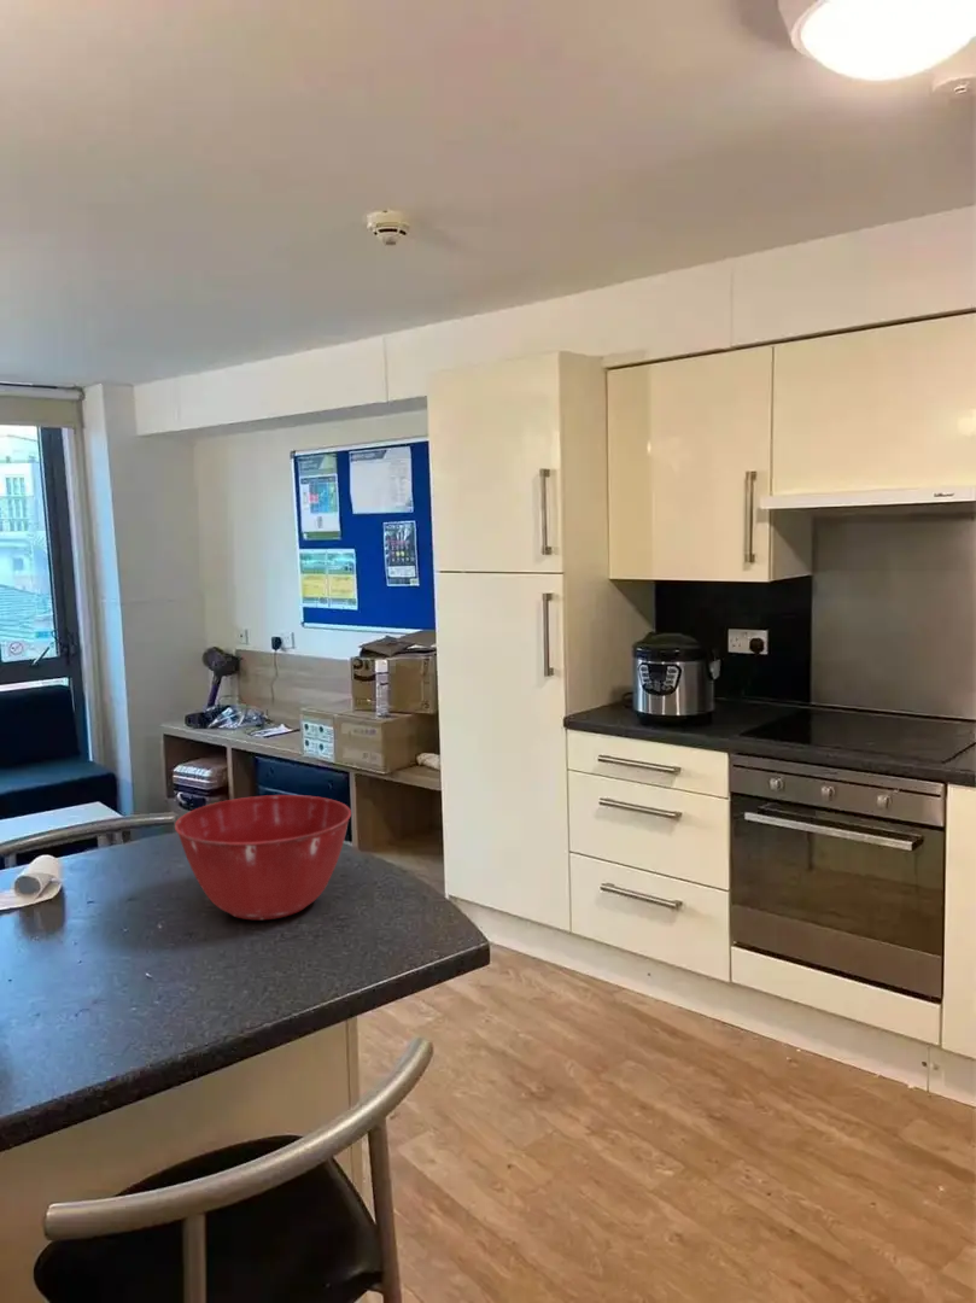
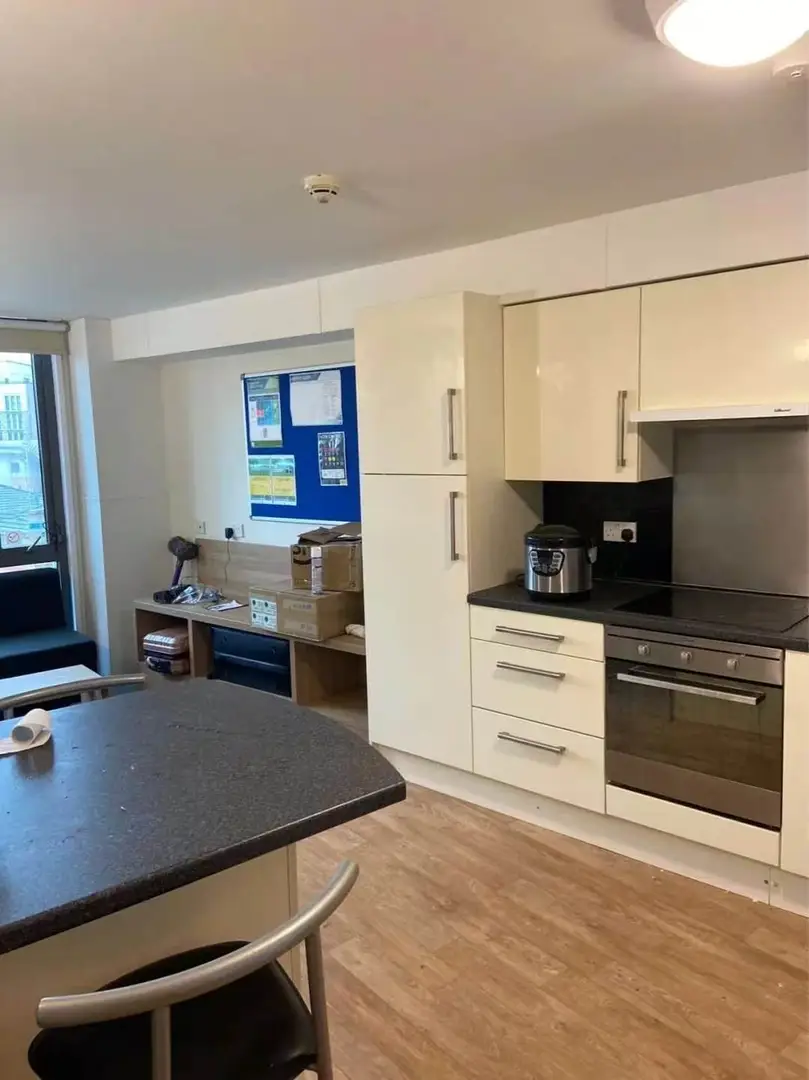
- mixing bowl (267, 860)
